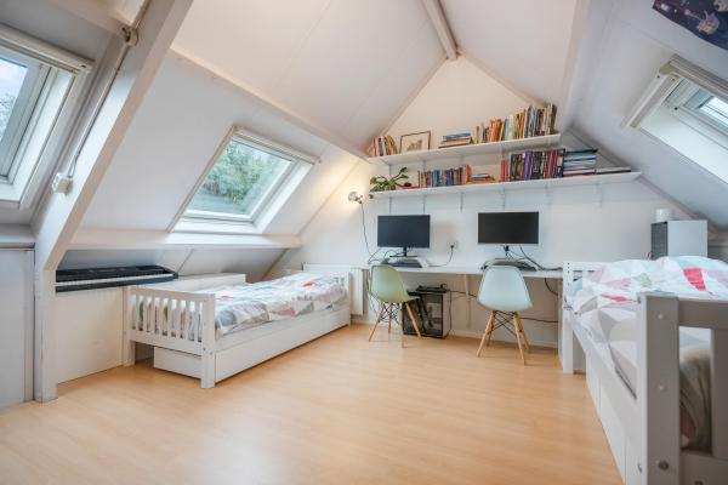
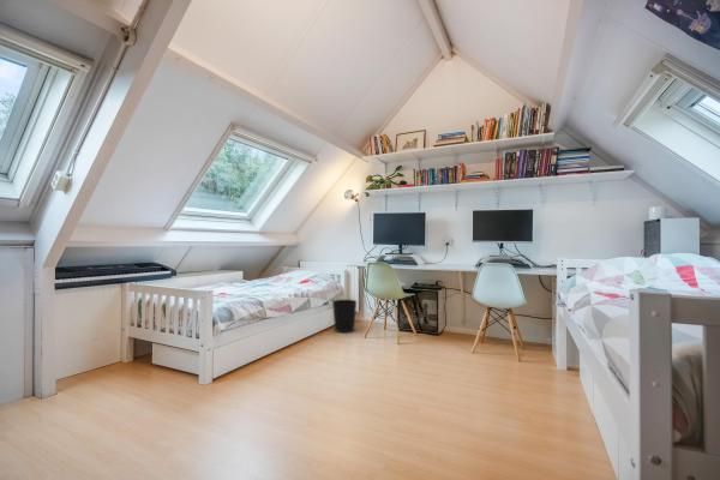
+ wastebasket (344, 316)
